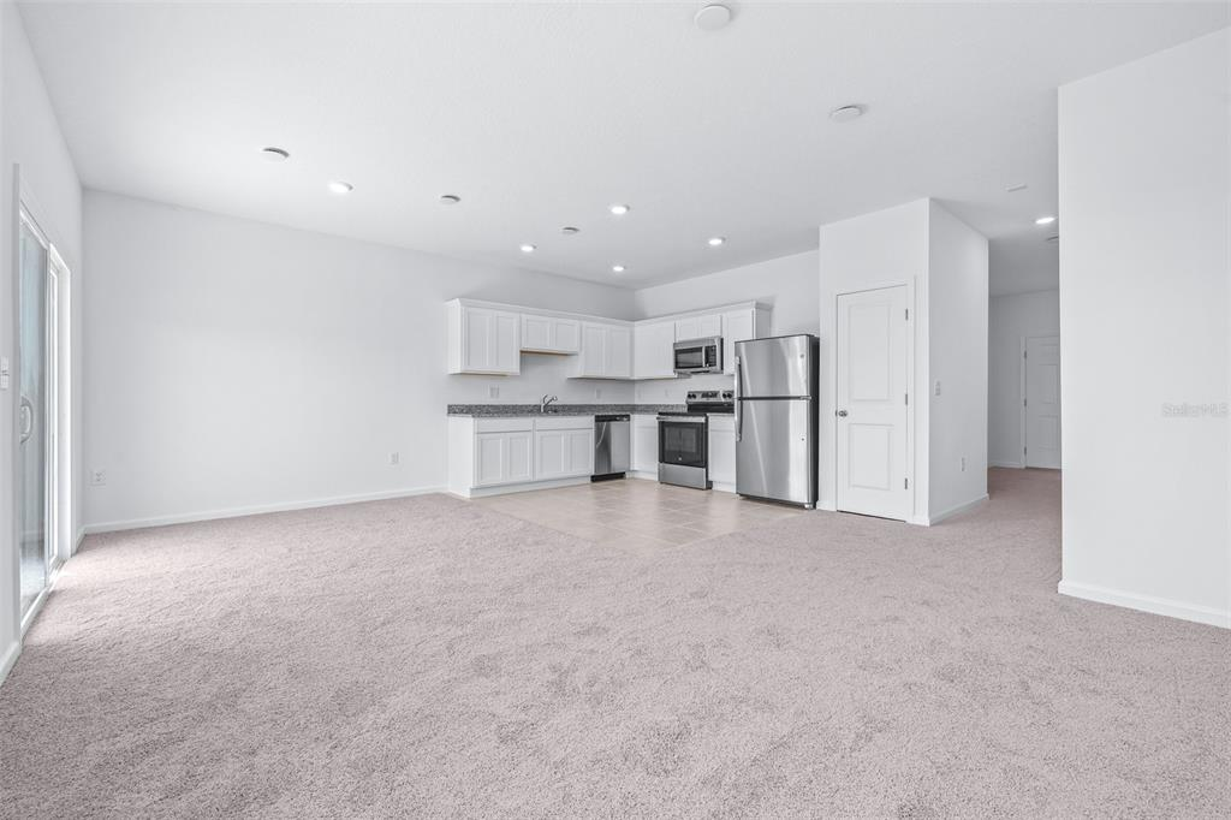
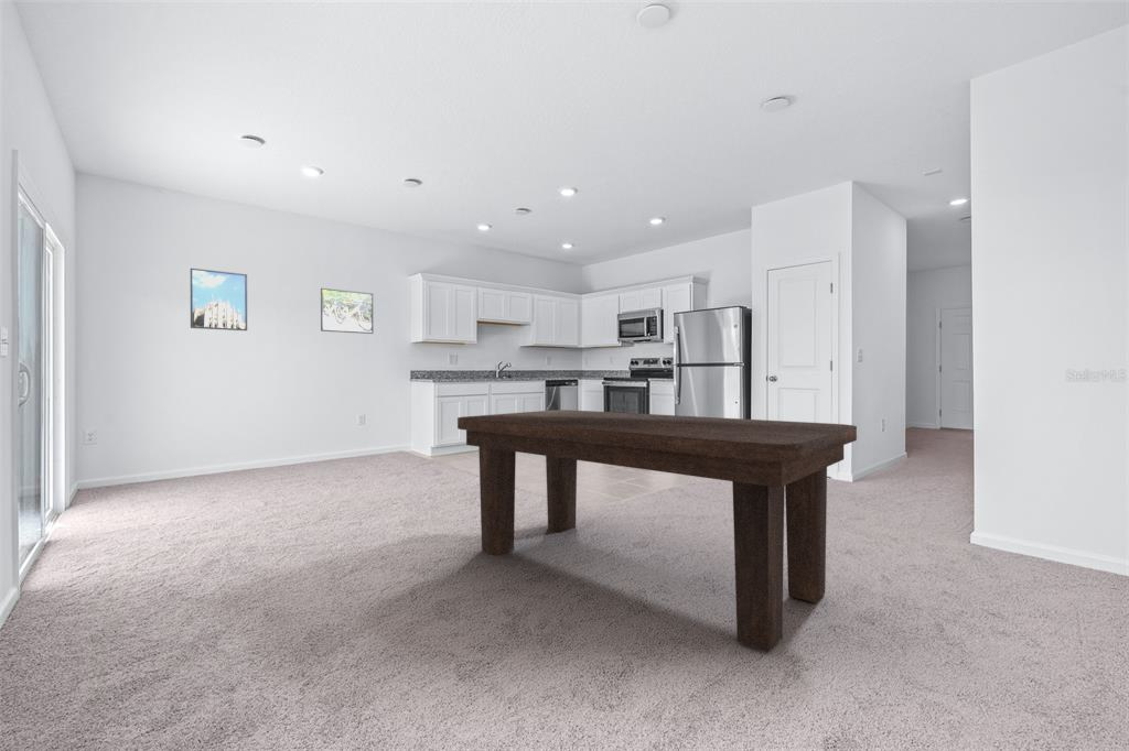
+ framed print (347, 312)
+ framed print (219, 300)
+ dining table (638, 468)
